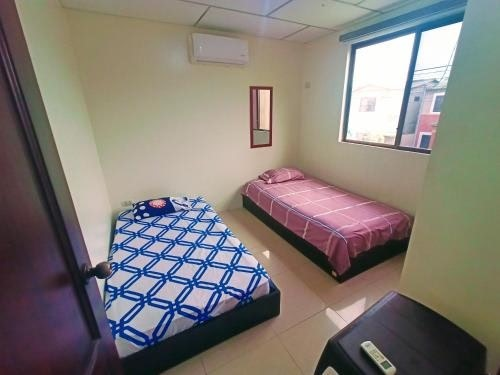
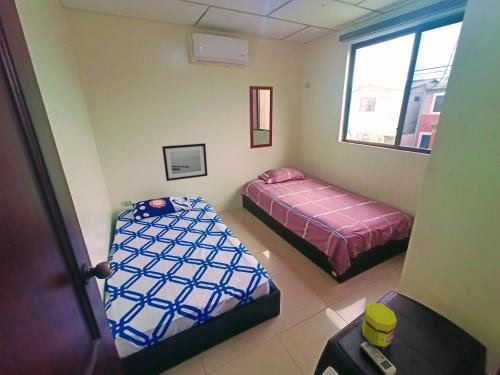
+ jar (378, 325)
+ wall art (186, 161)
